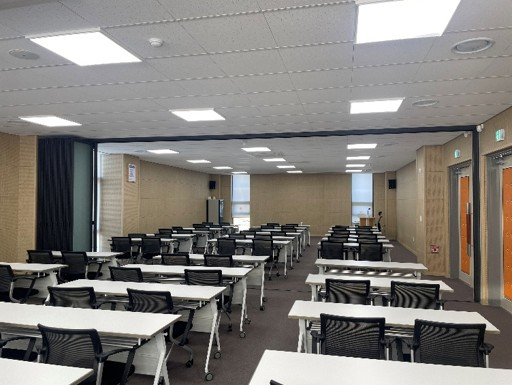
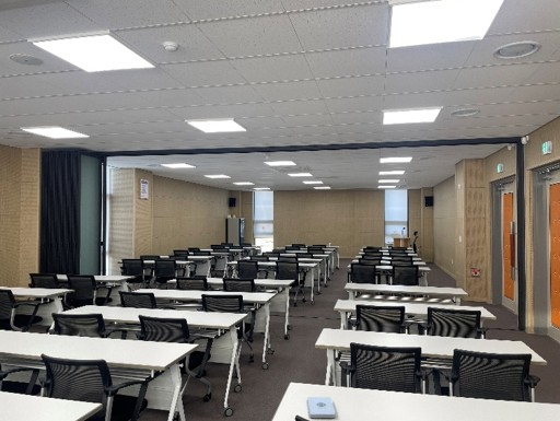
+ notepad (320, 407)
